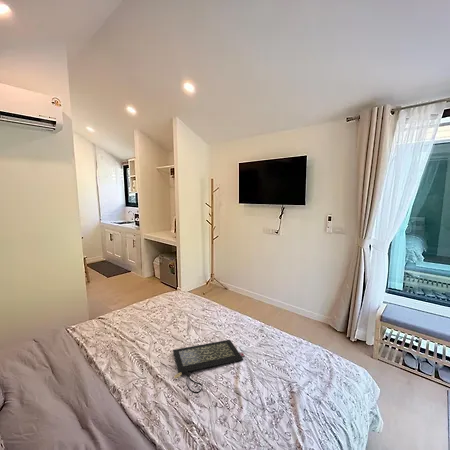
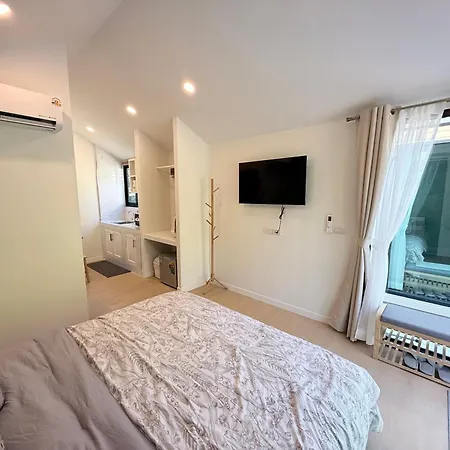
- clutch bag (204, 356)
